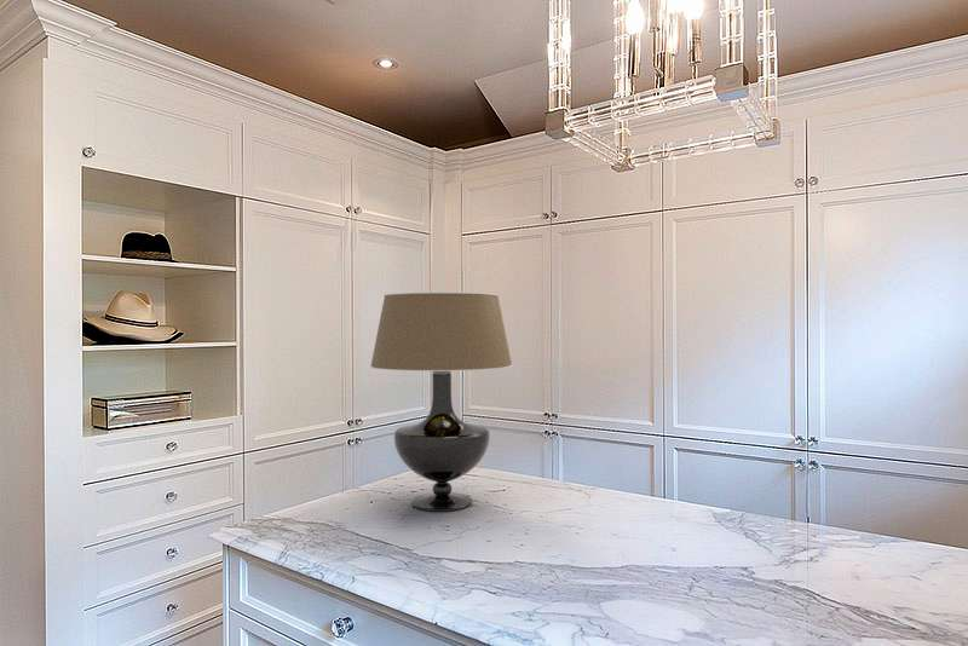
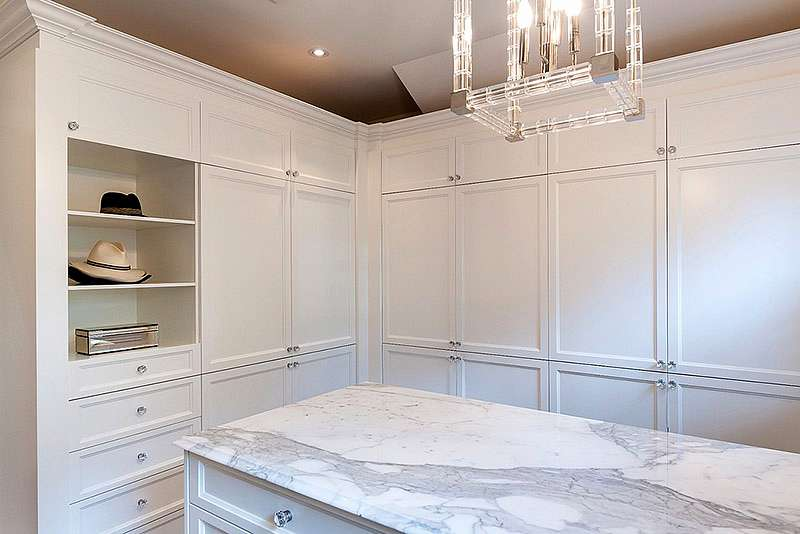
- table lamp (442, 398)
